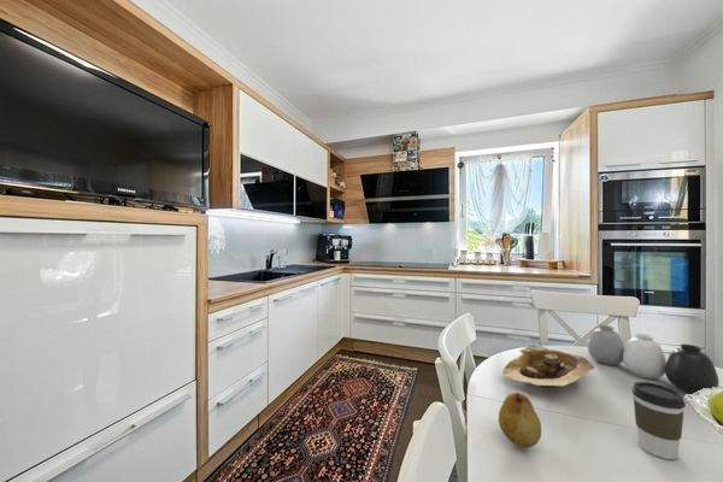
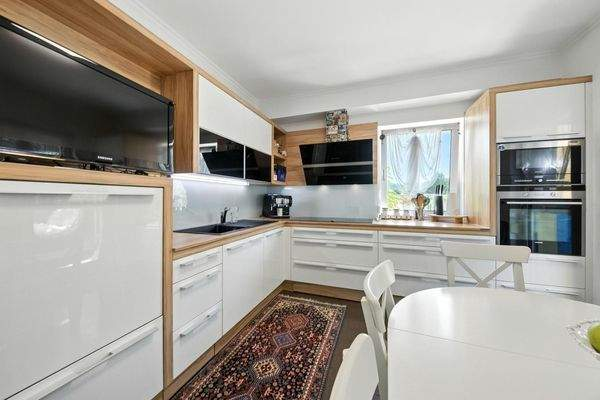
- vase (643, 354)
- coffee cup (657, 419)
- bowl (542, 368)
- fruit (518, 415)
